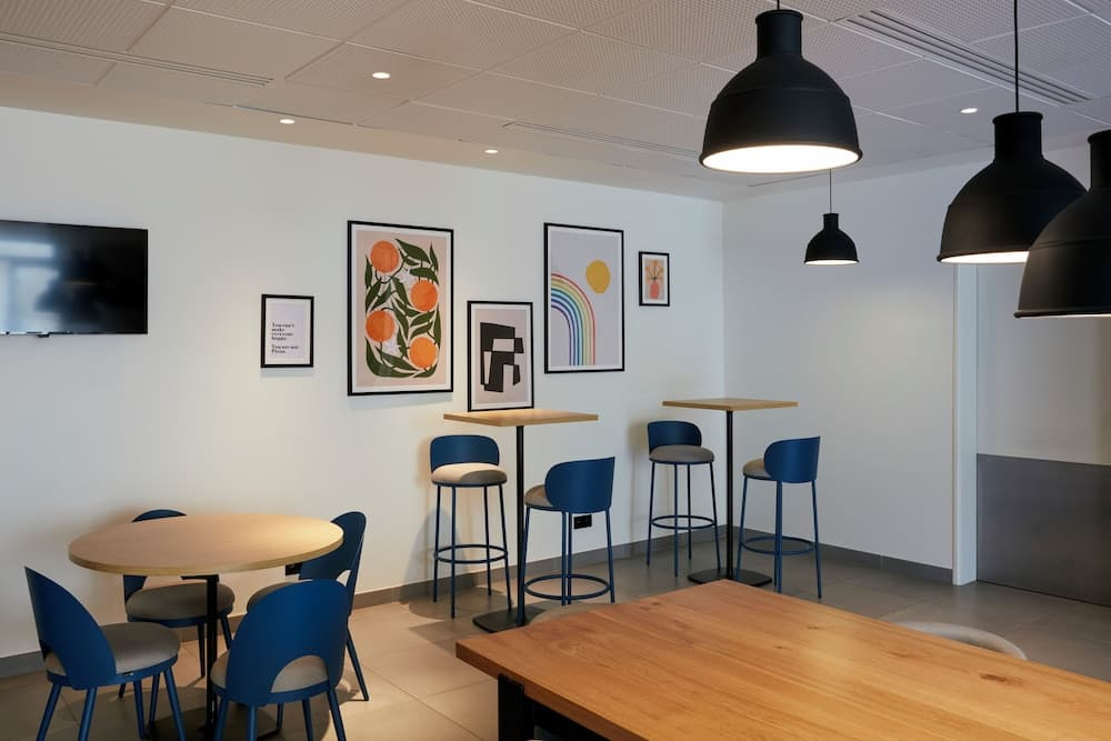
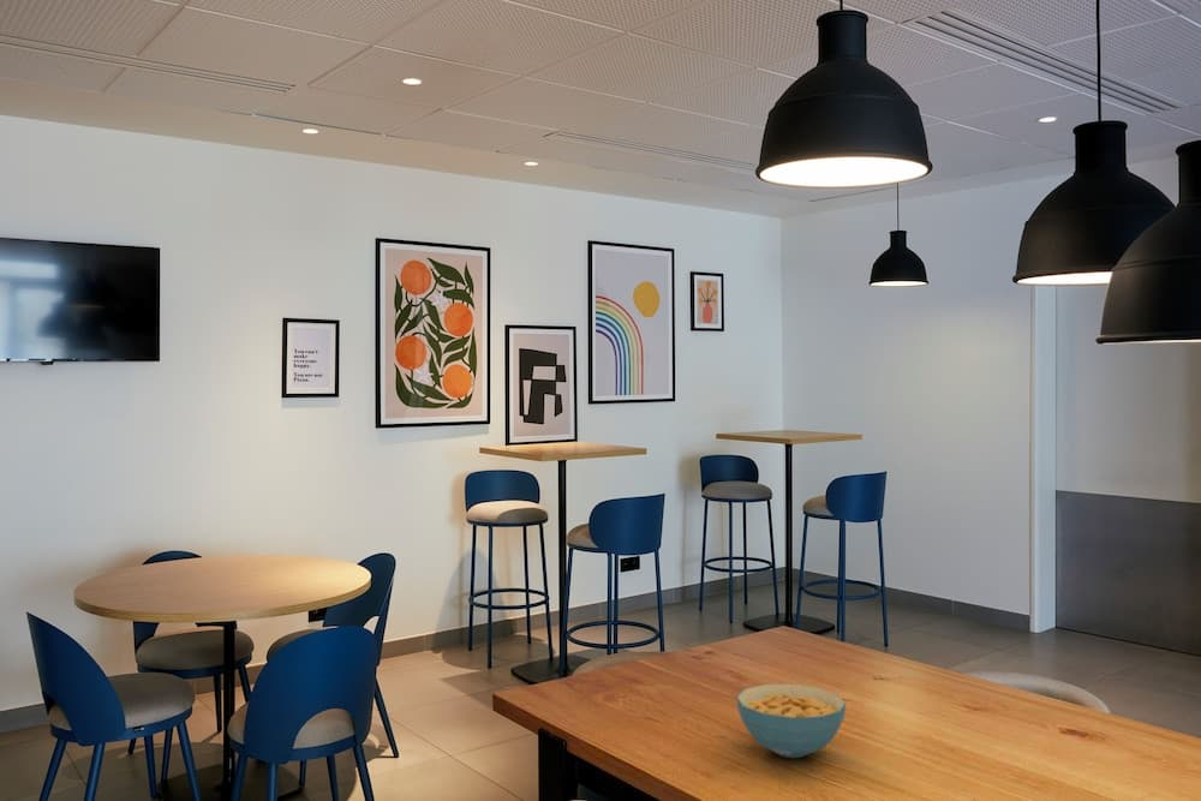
+ cereal bowl (790, 725)
